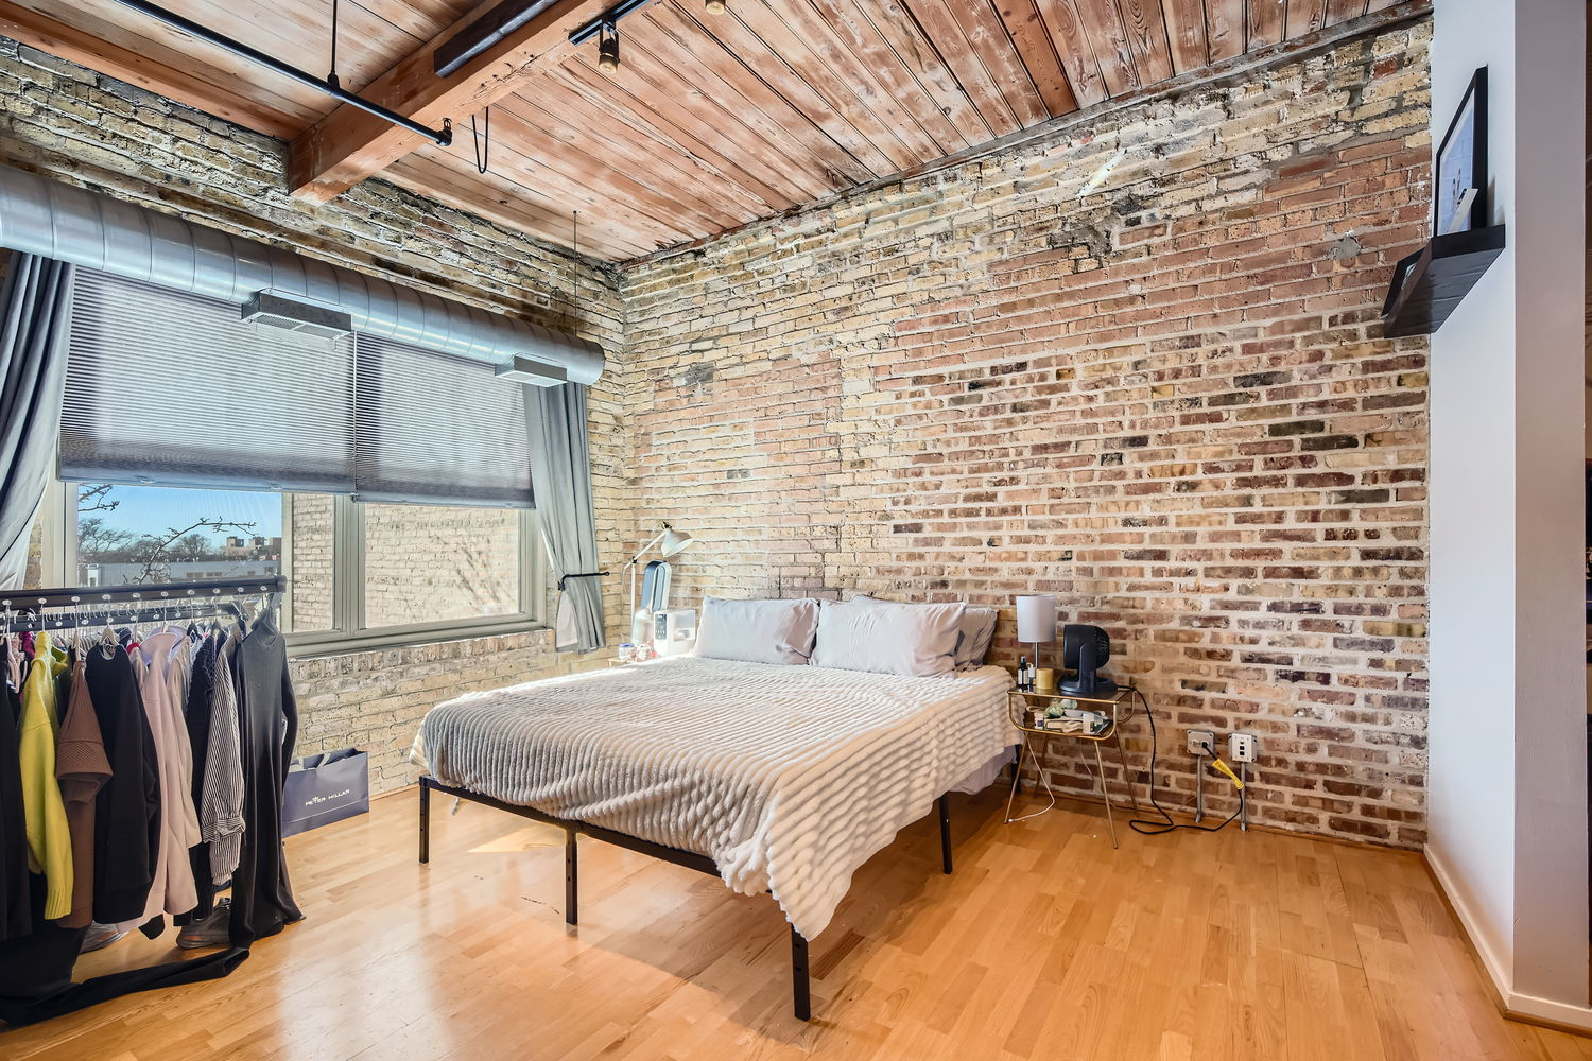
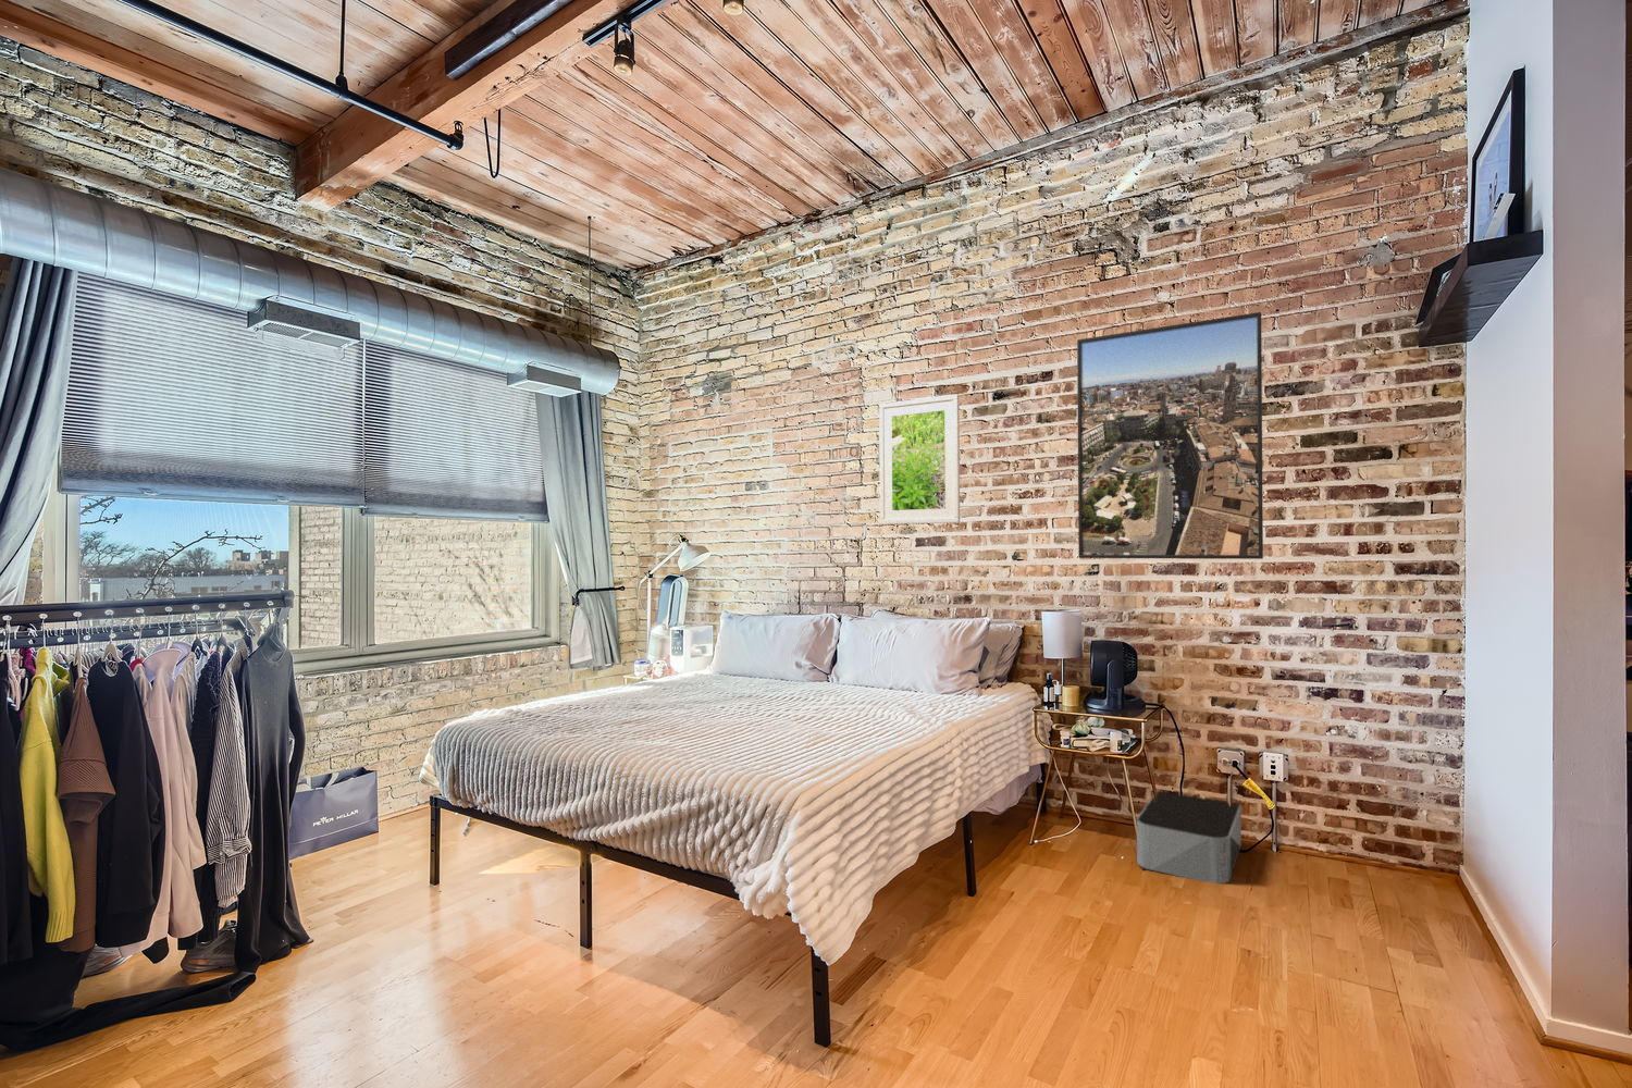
+ storage bin (1189, 832)
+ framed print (1164, 442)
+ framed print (918, 461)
